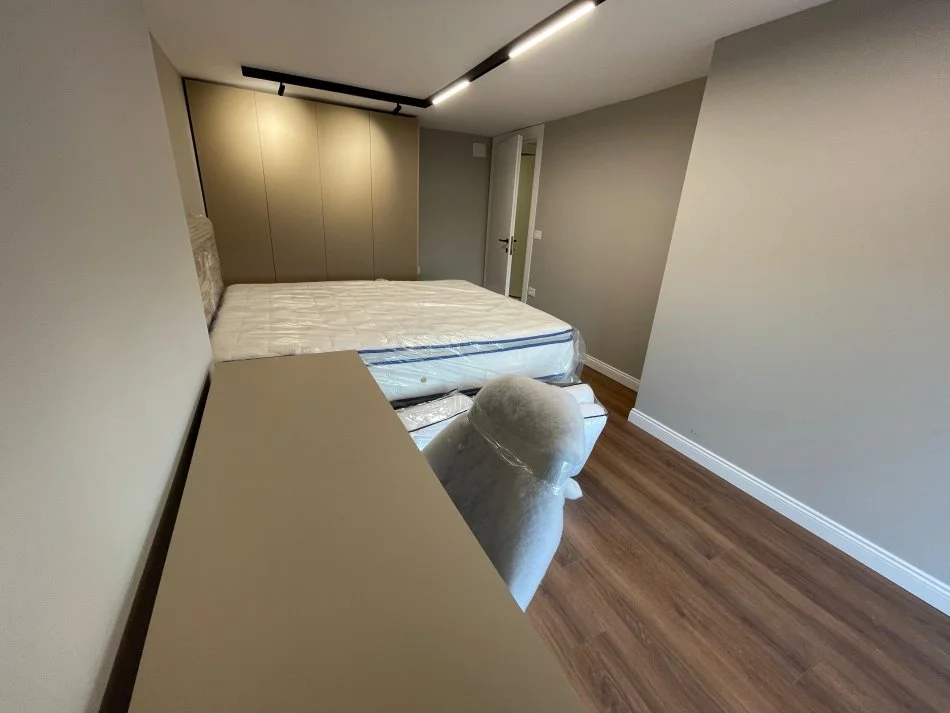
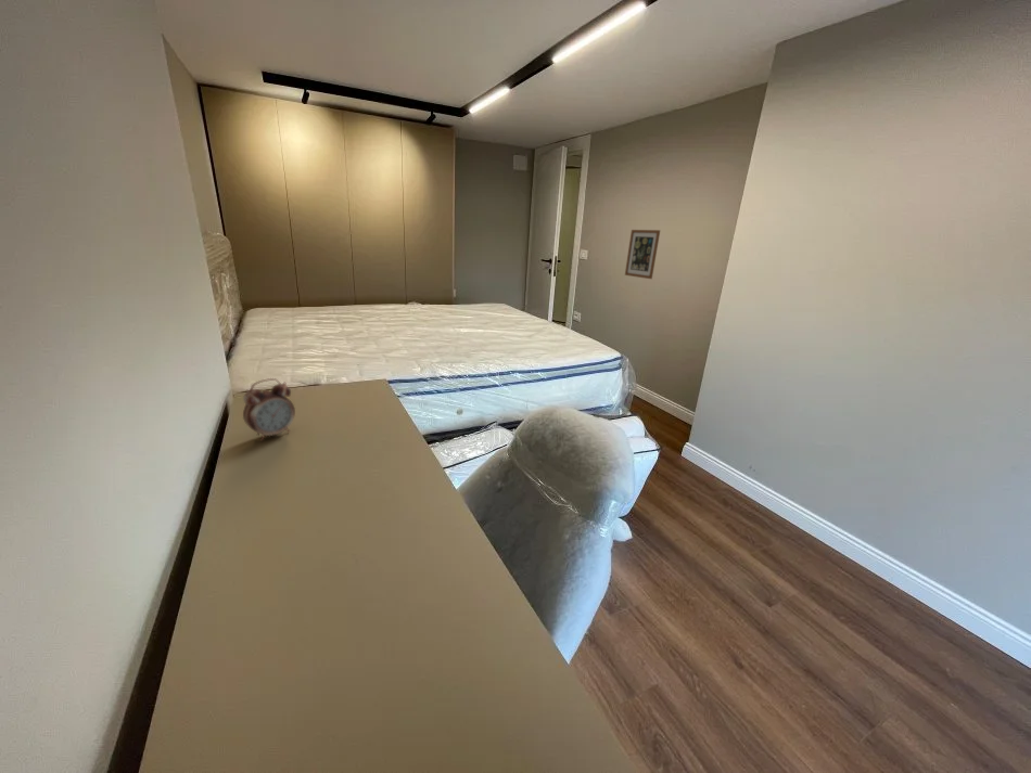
+ wall art (641, 254)
+ alarm clock (269, 408)
